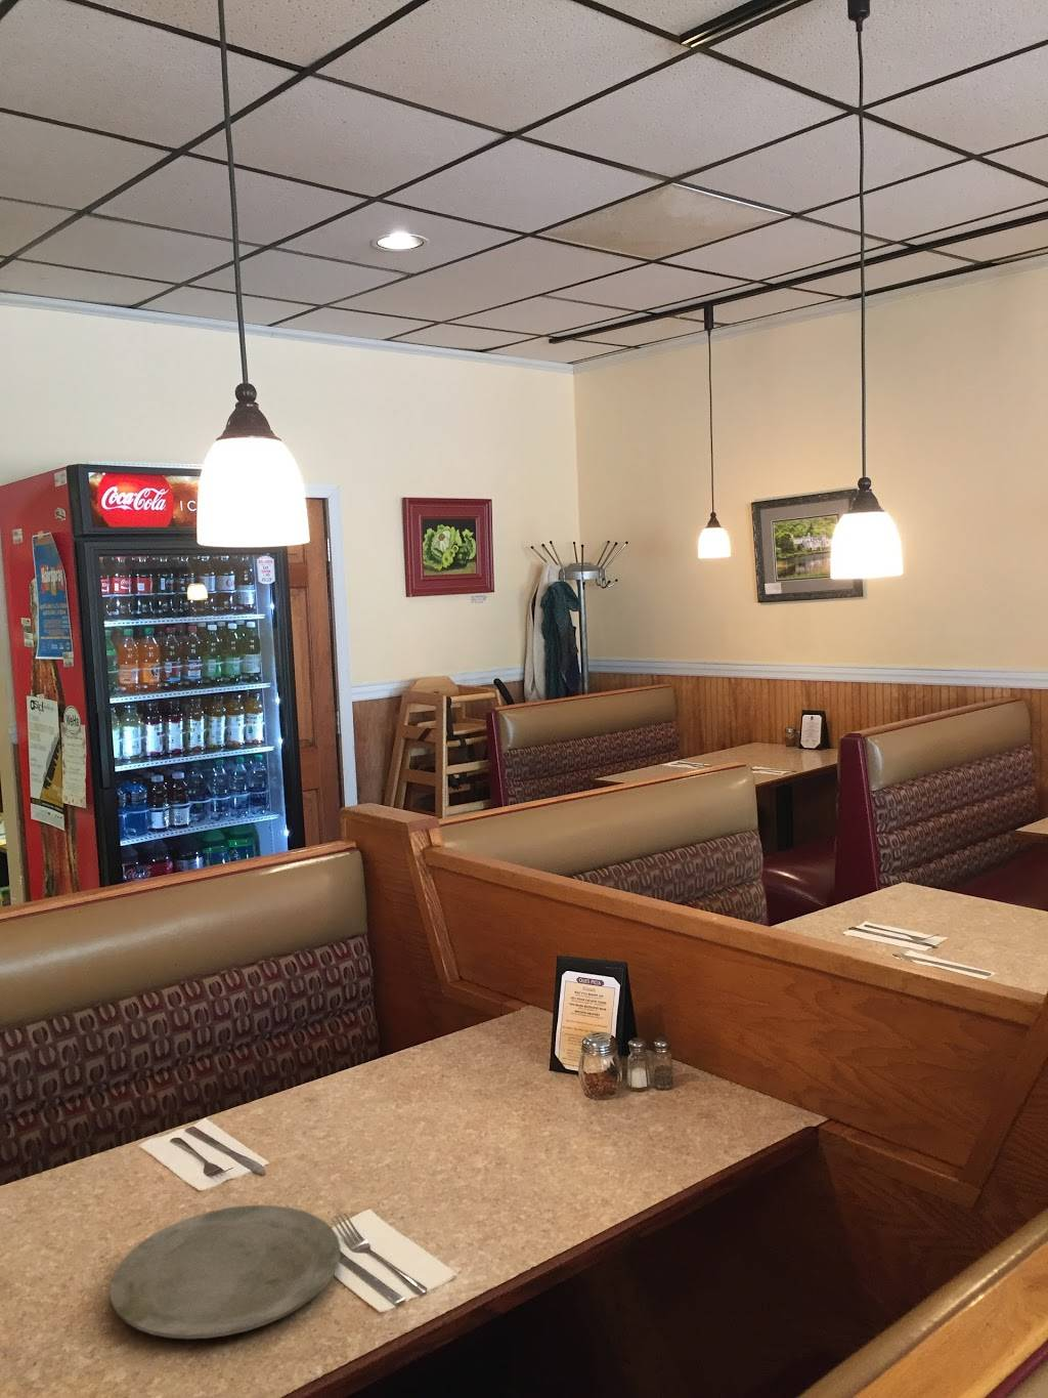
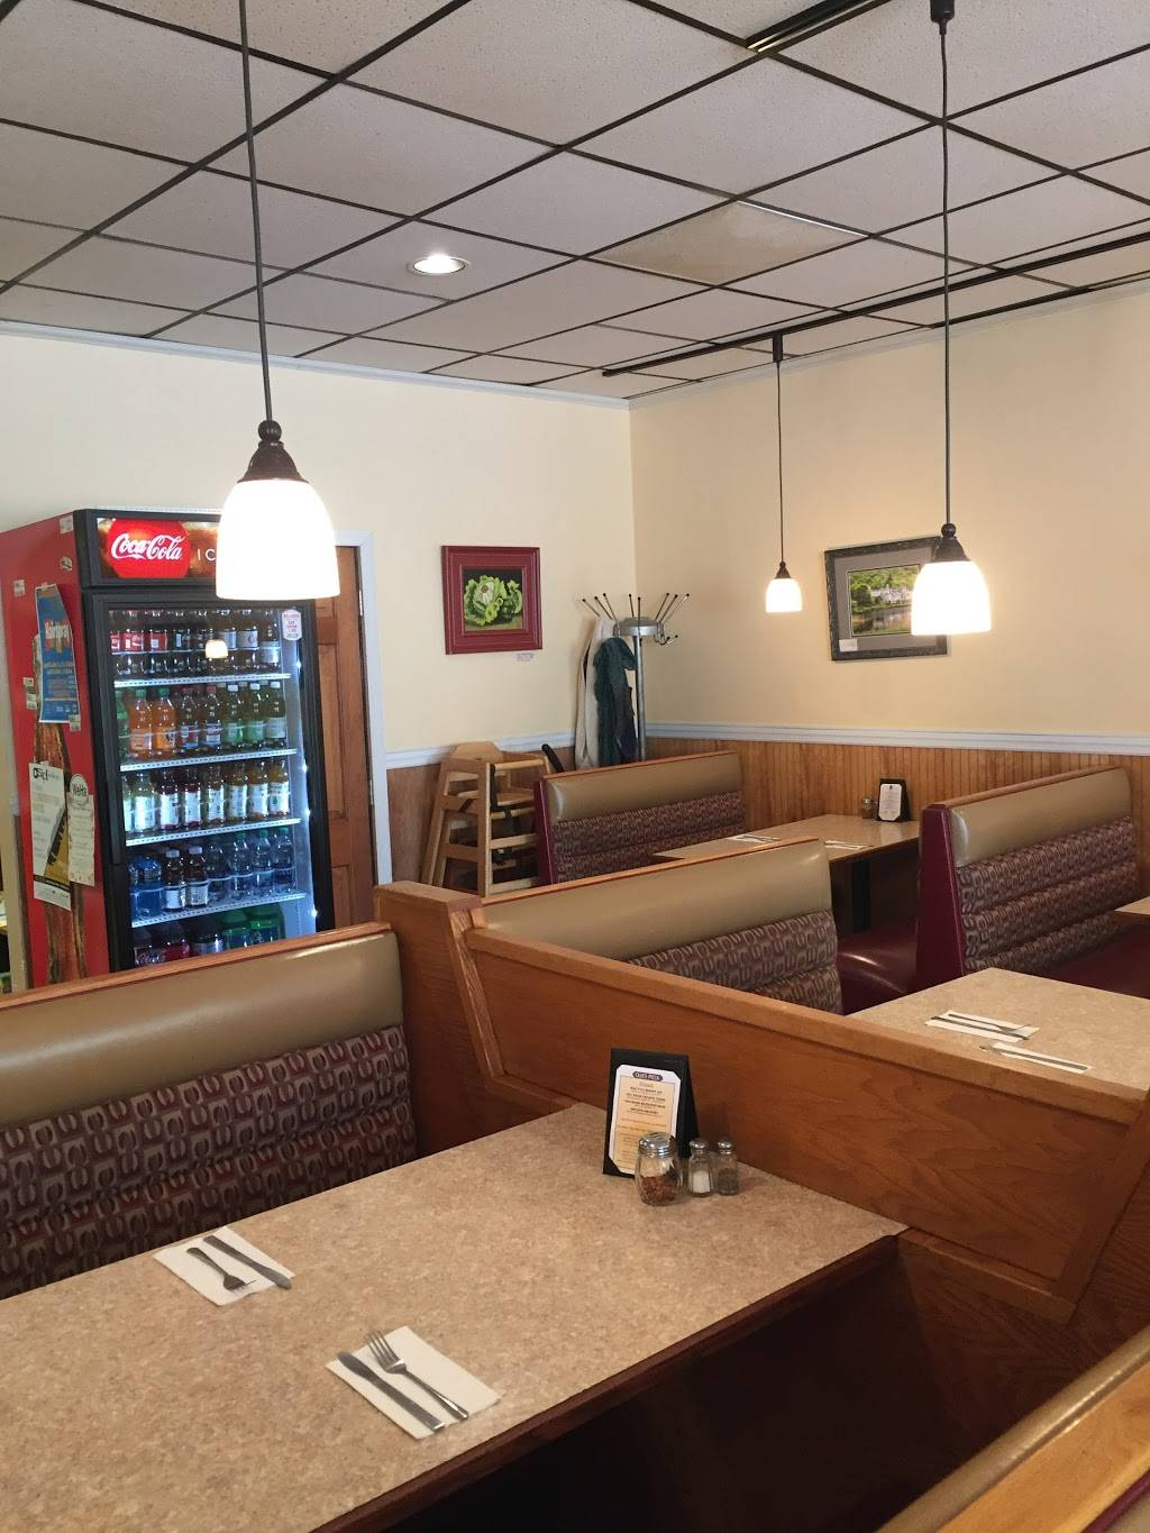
- plate (227, 1269)
